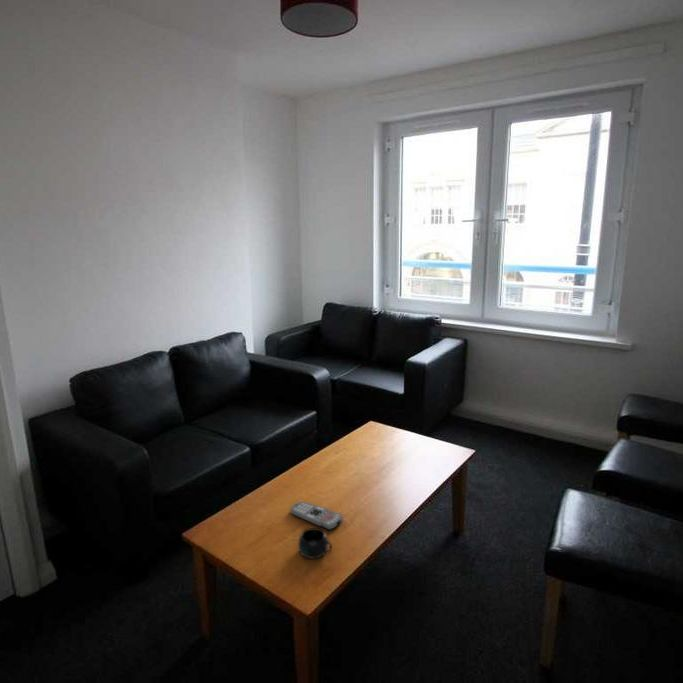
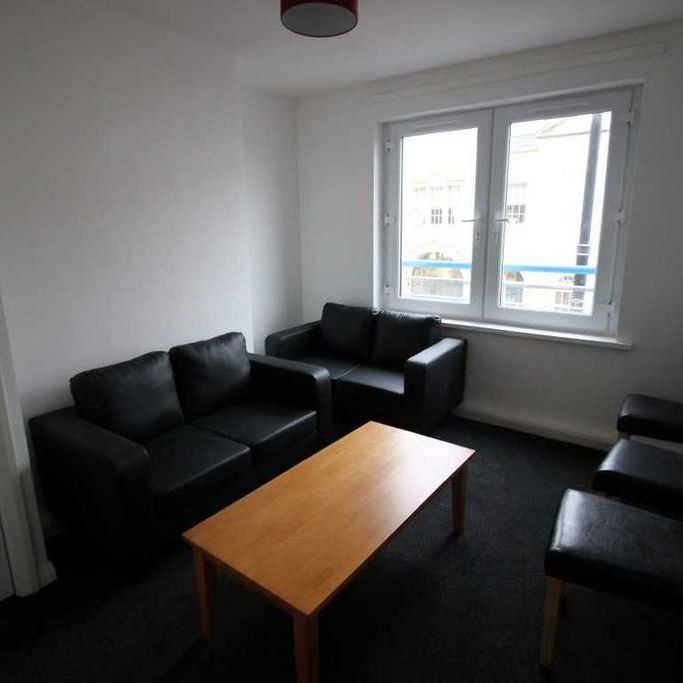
- remote control (315, 514)
- mug (316, 544)
